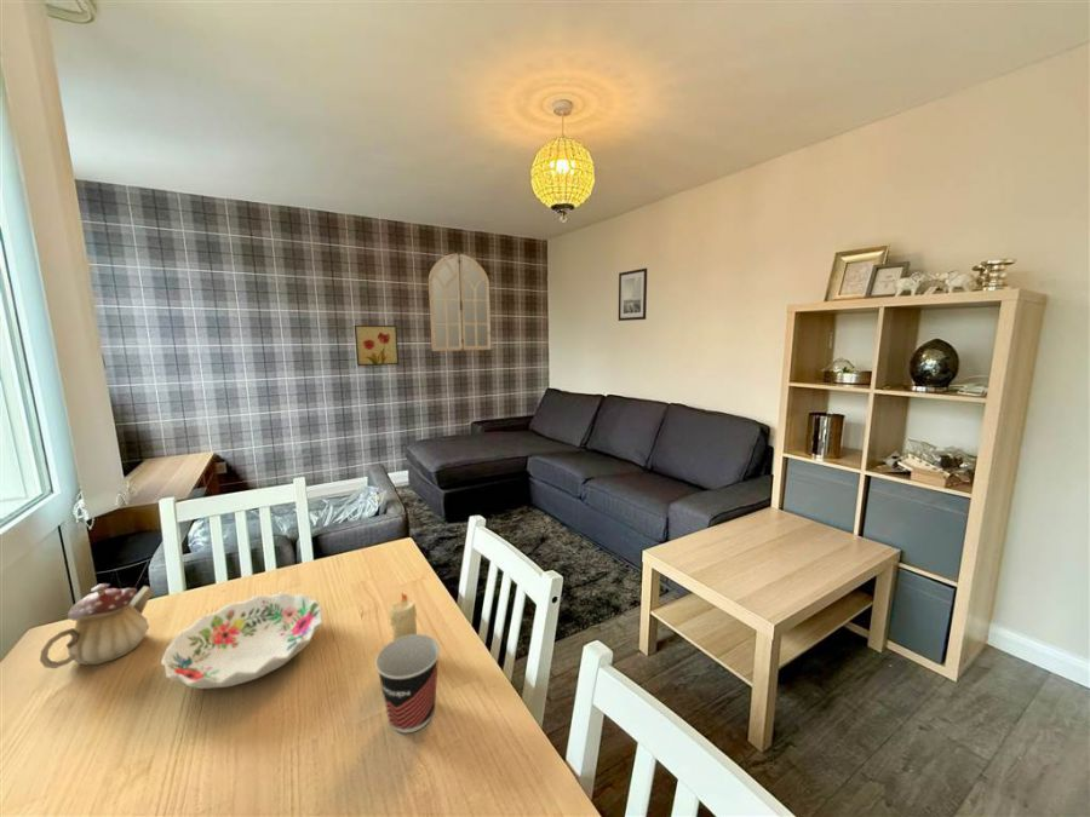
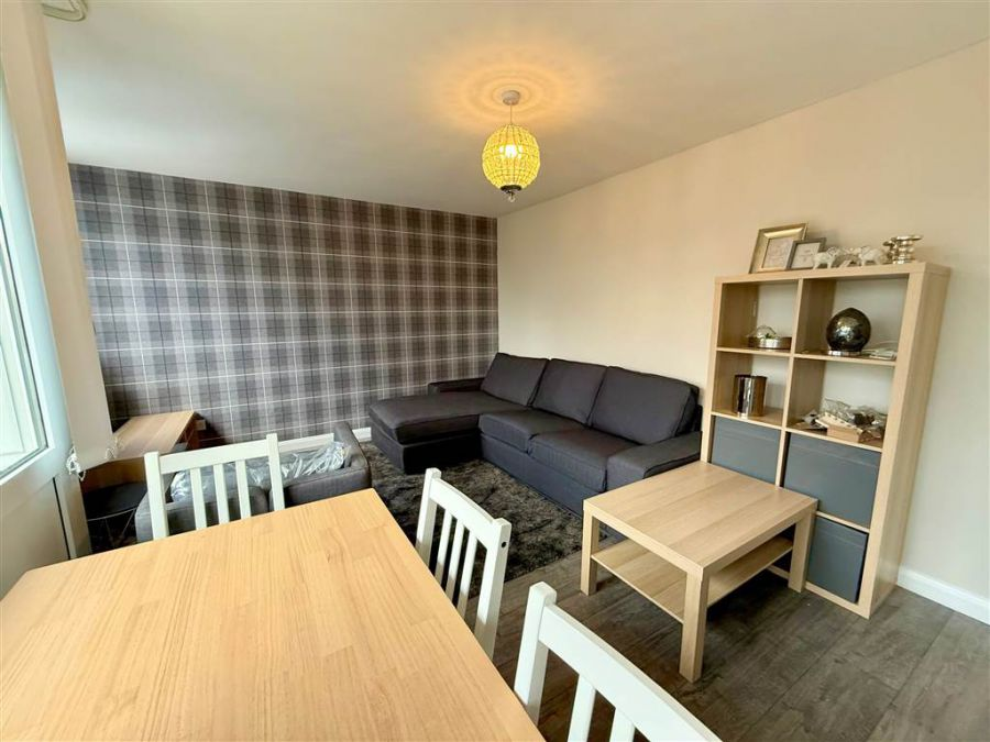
- teapot (101, 618)
- wall art (631, 295)
- wall art (377, 345)
- decorative bowl (249, 643)
- candle (403, 626)
- cup (409, 684)
- home mirror (460, 303)
